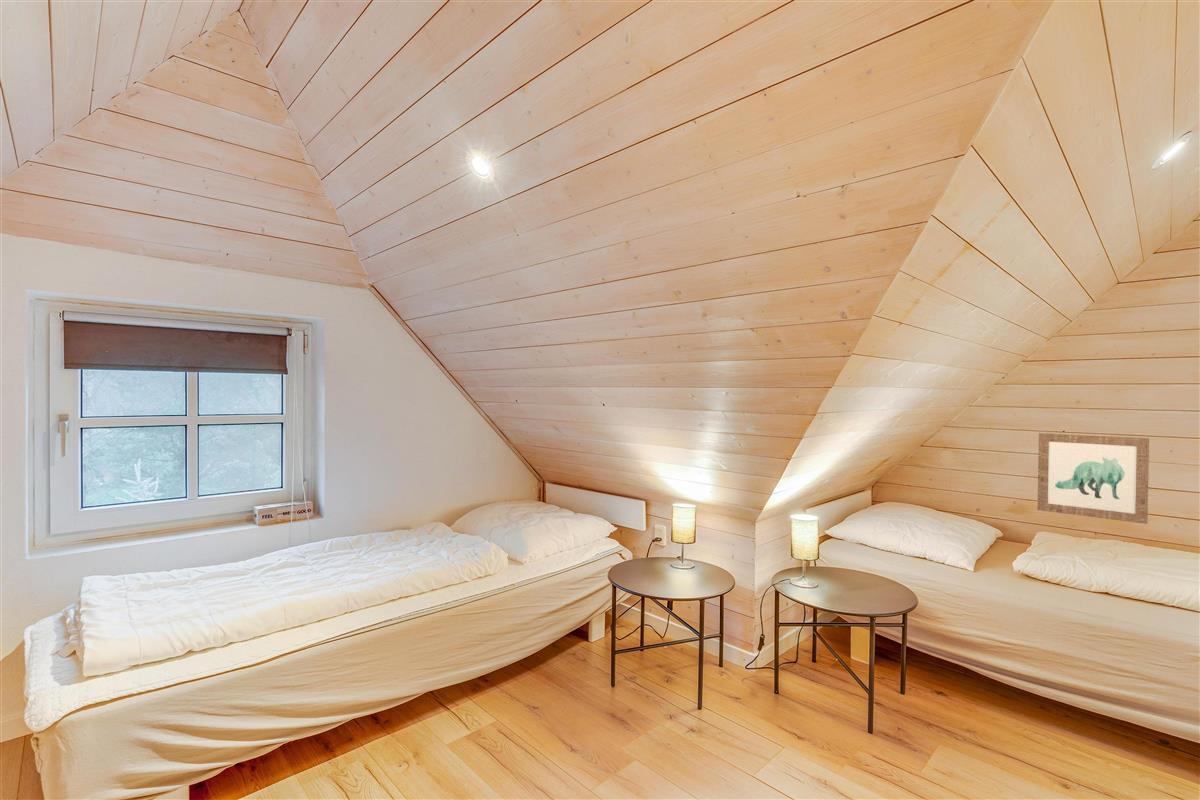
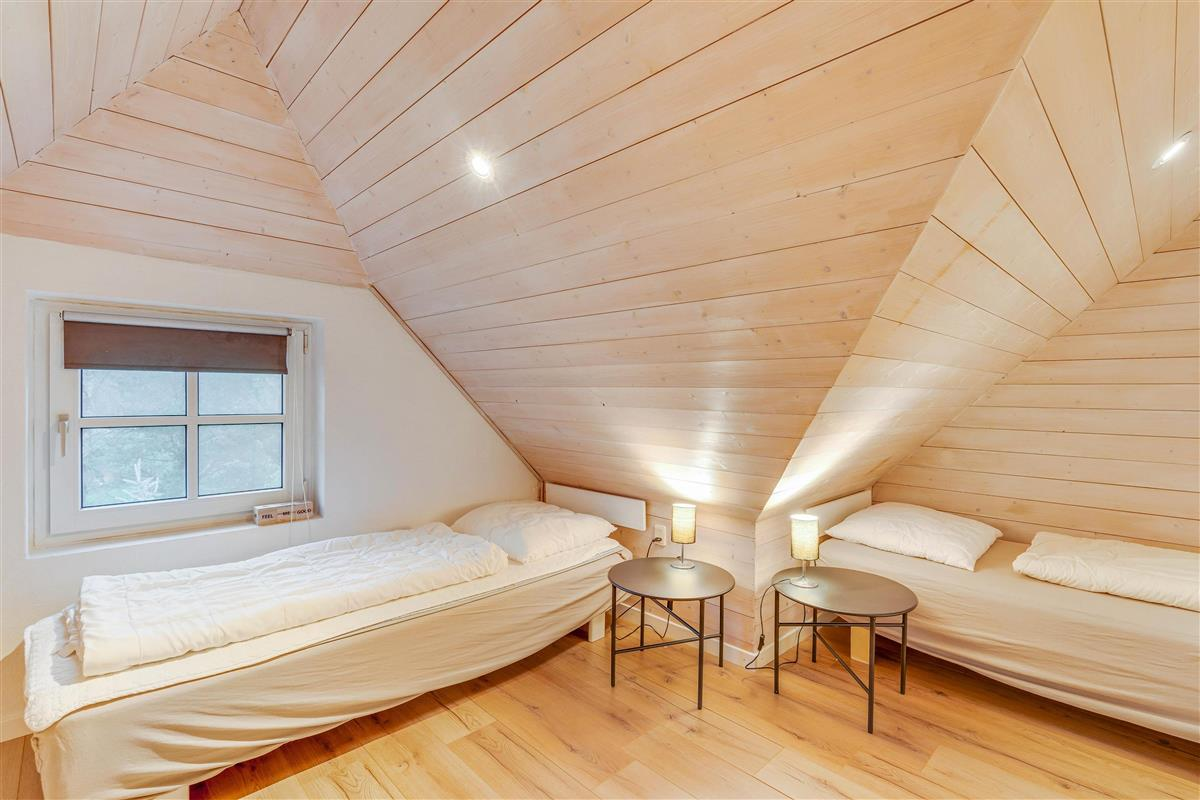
- wall art (1090, 476)
